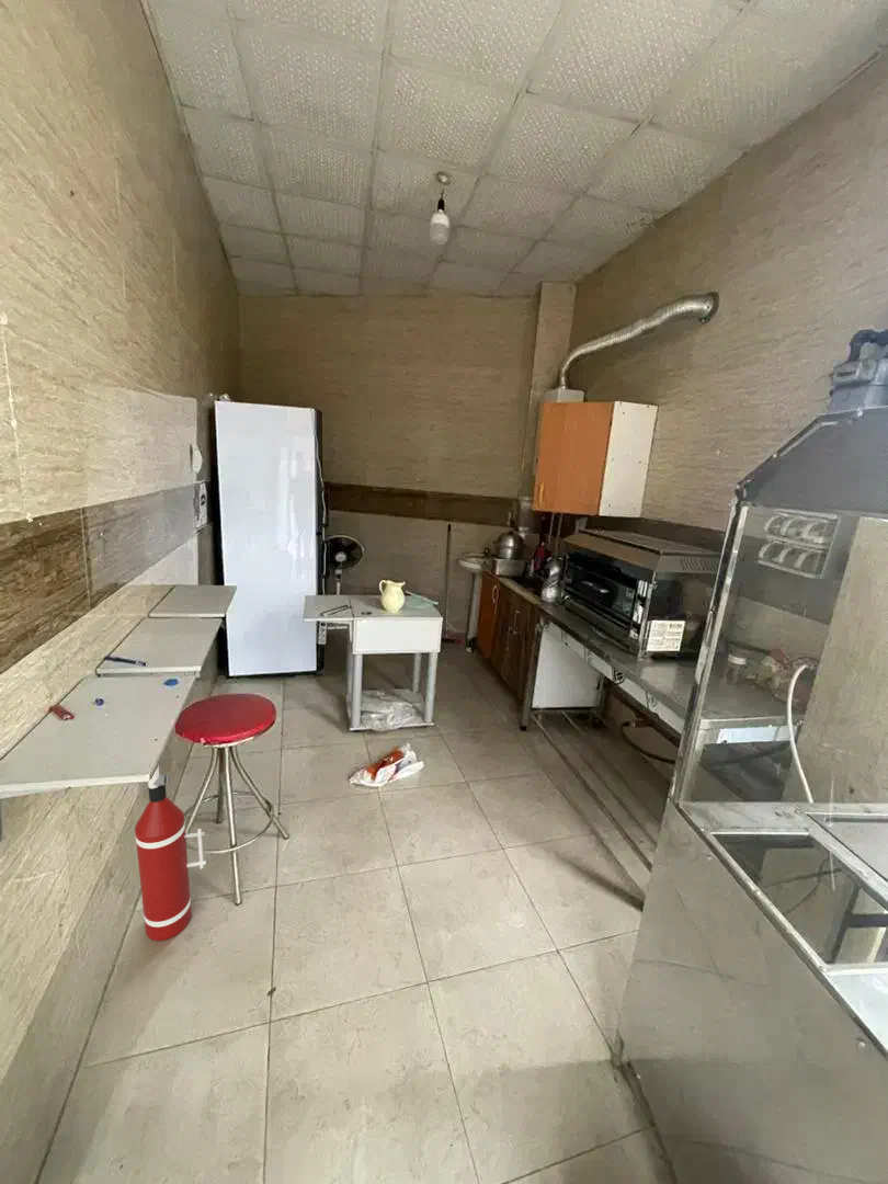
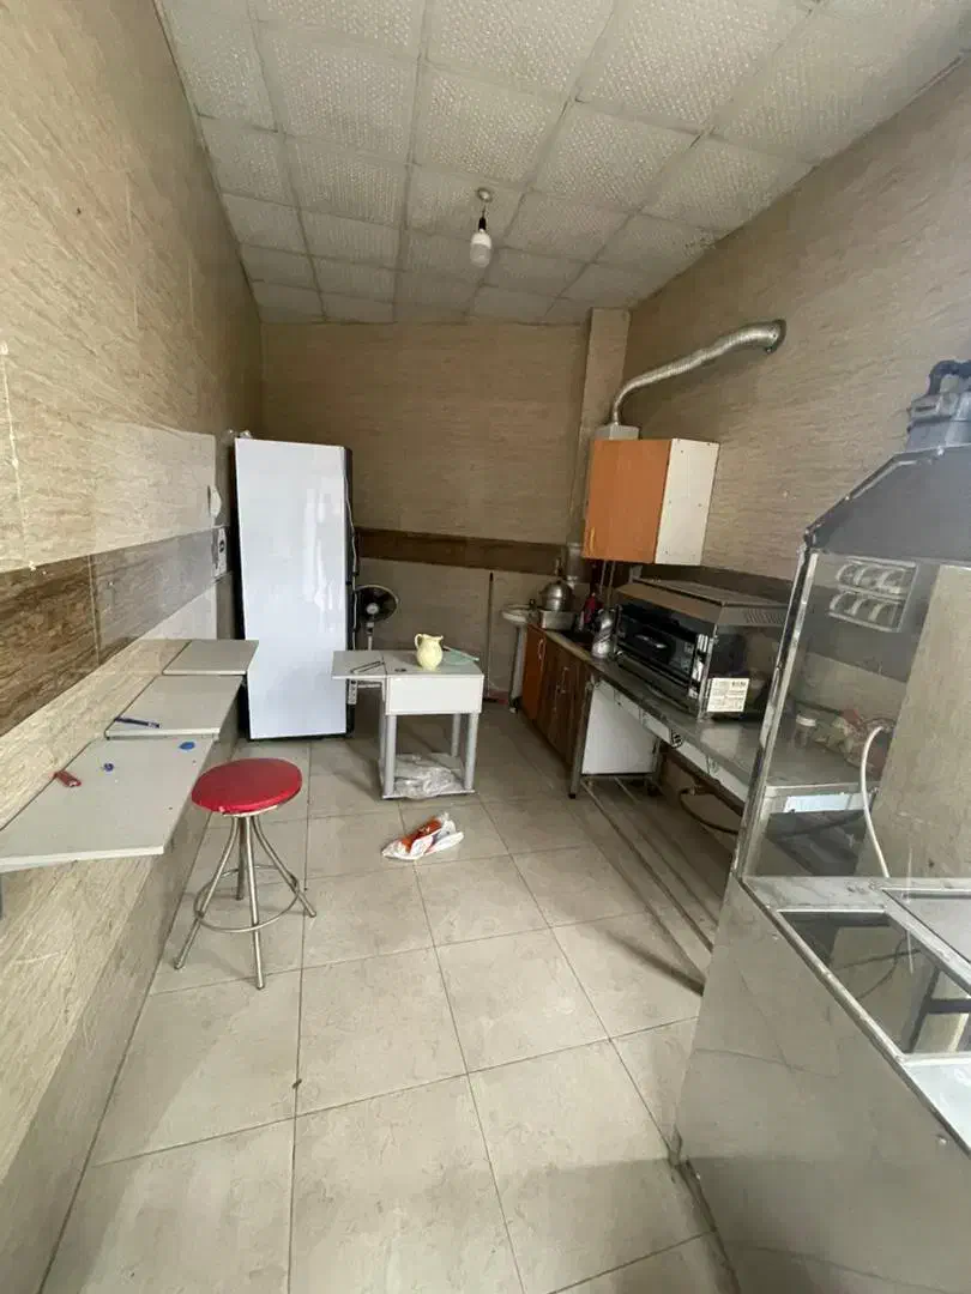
- fire extinguisher (172, 842)
